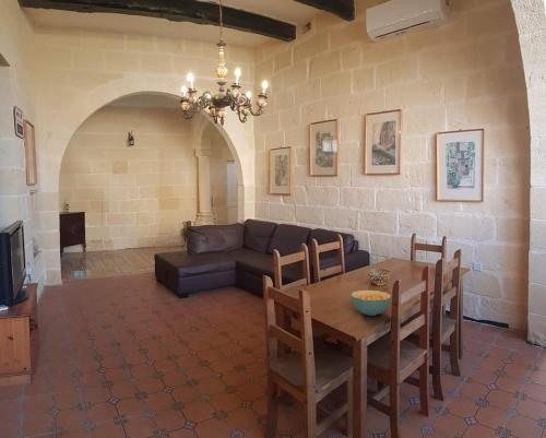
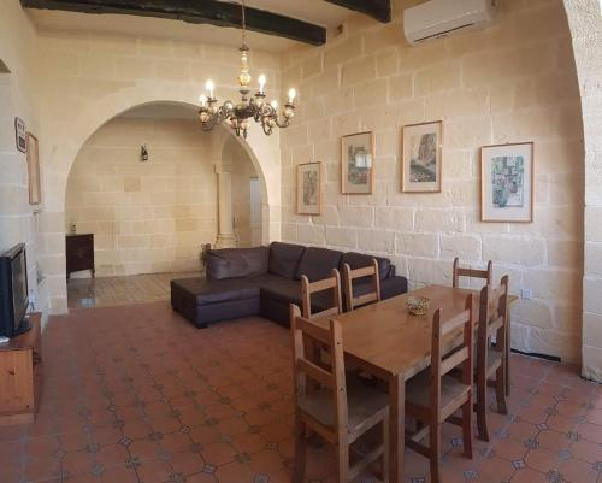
- cereal bowl (370, 304)
